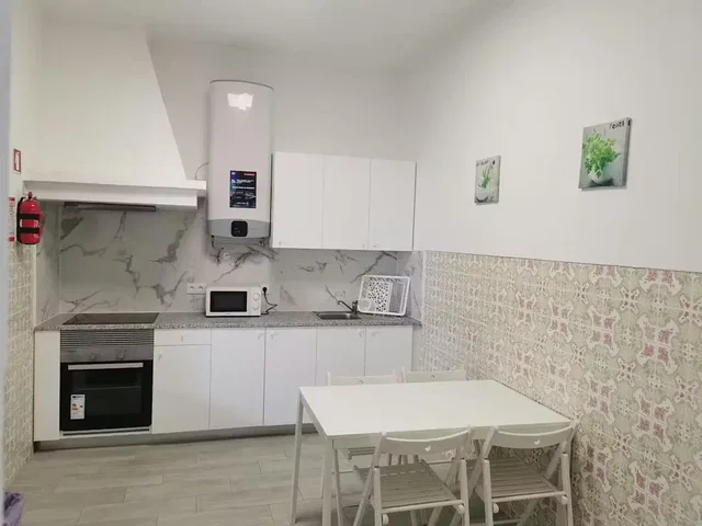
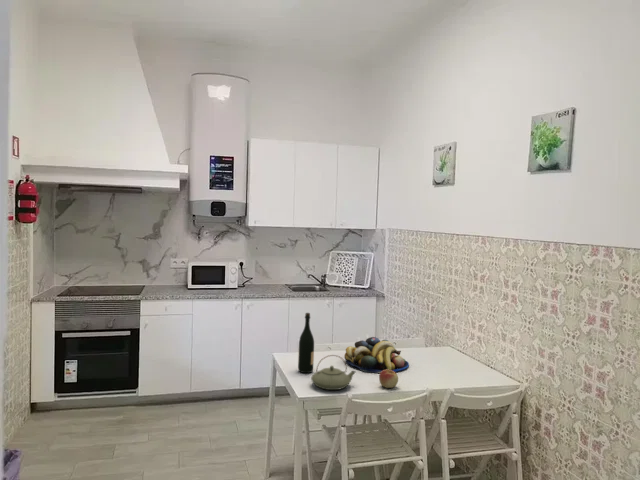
+ teapot (334, 370)
+ wine bottle (306, 342)
+ fruit bowl (378, 351)
+ apple (388, 378)
